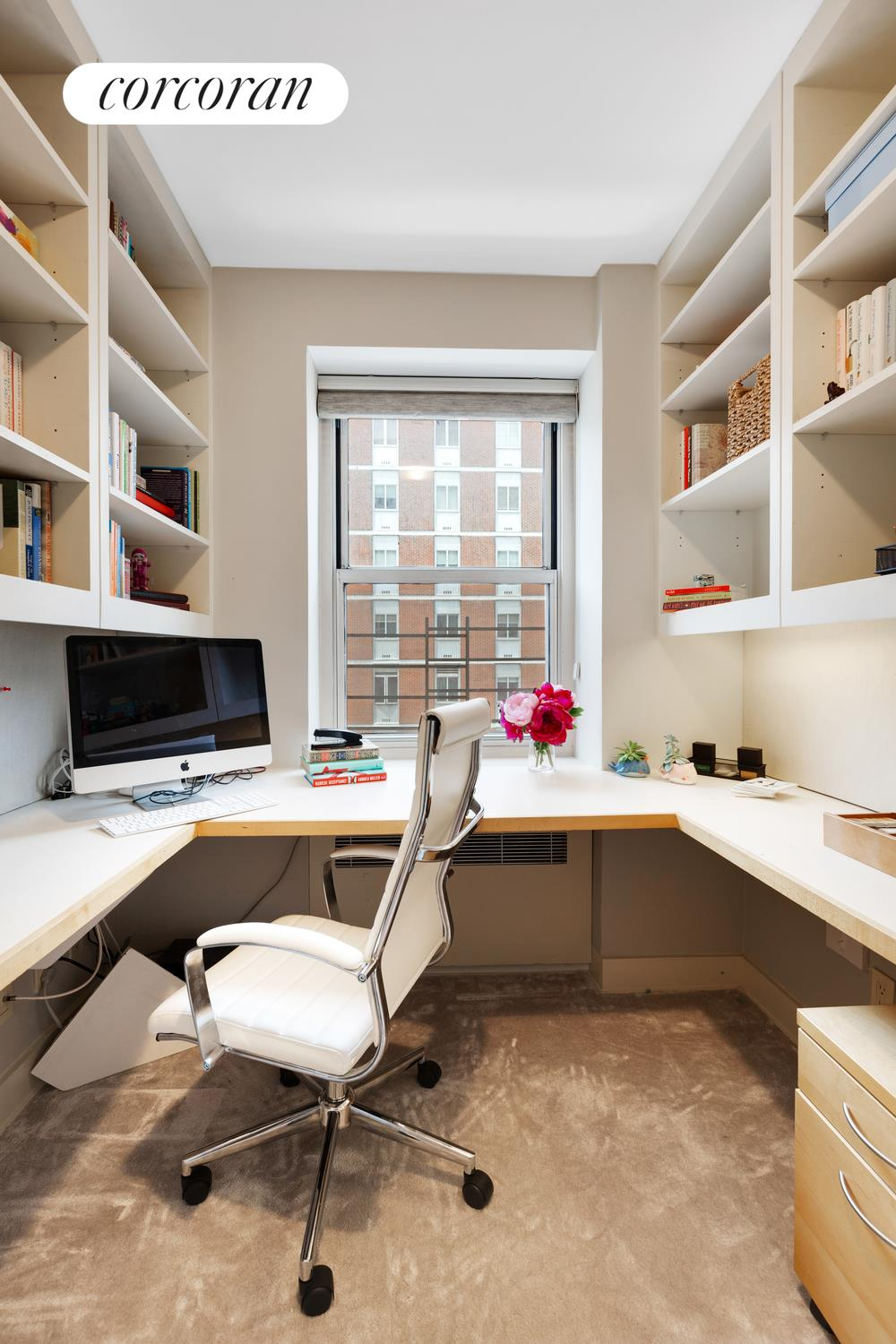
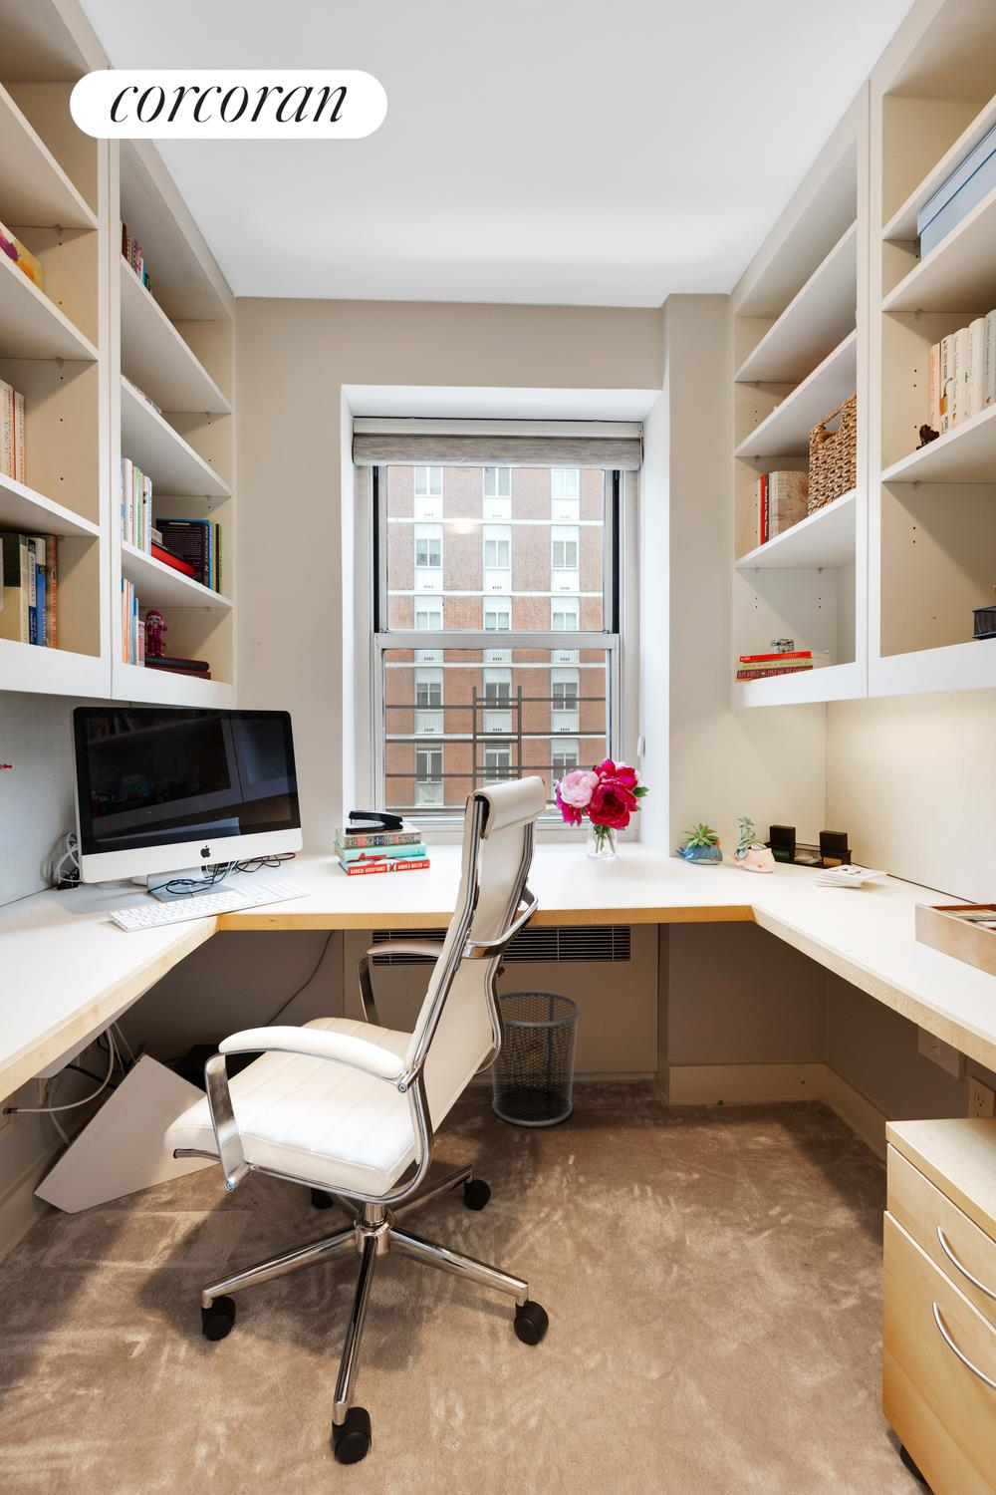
+ waste bin (531, 1057)
